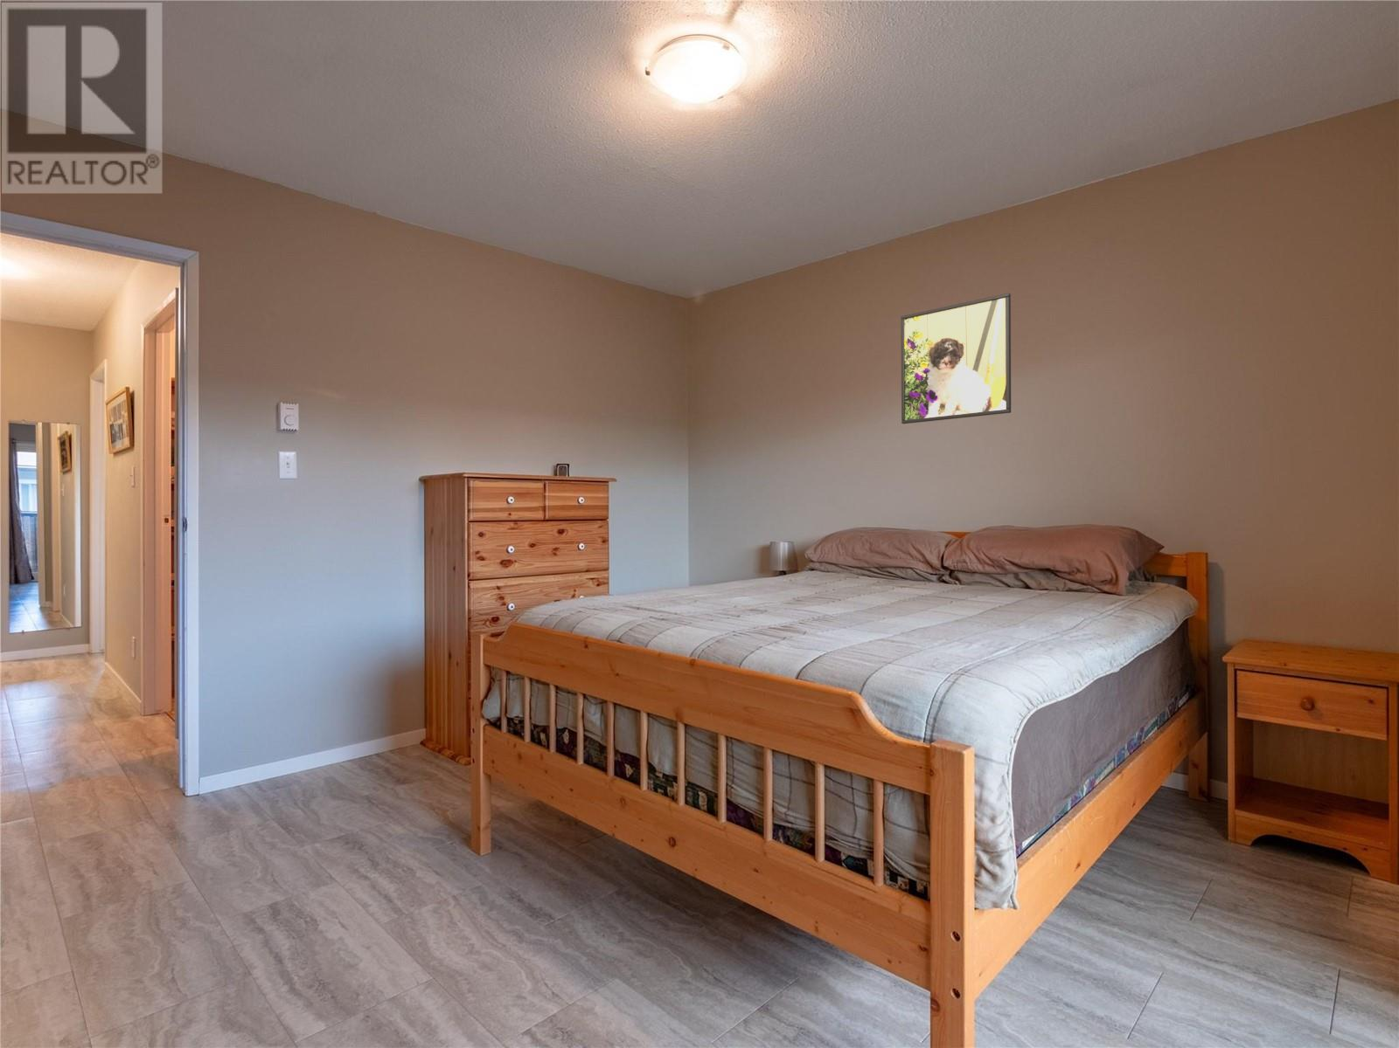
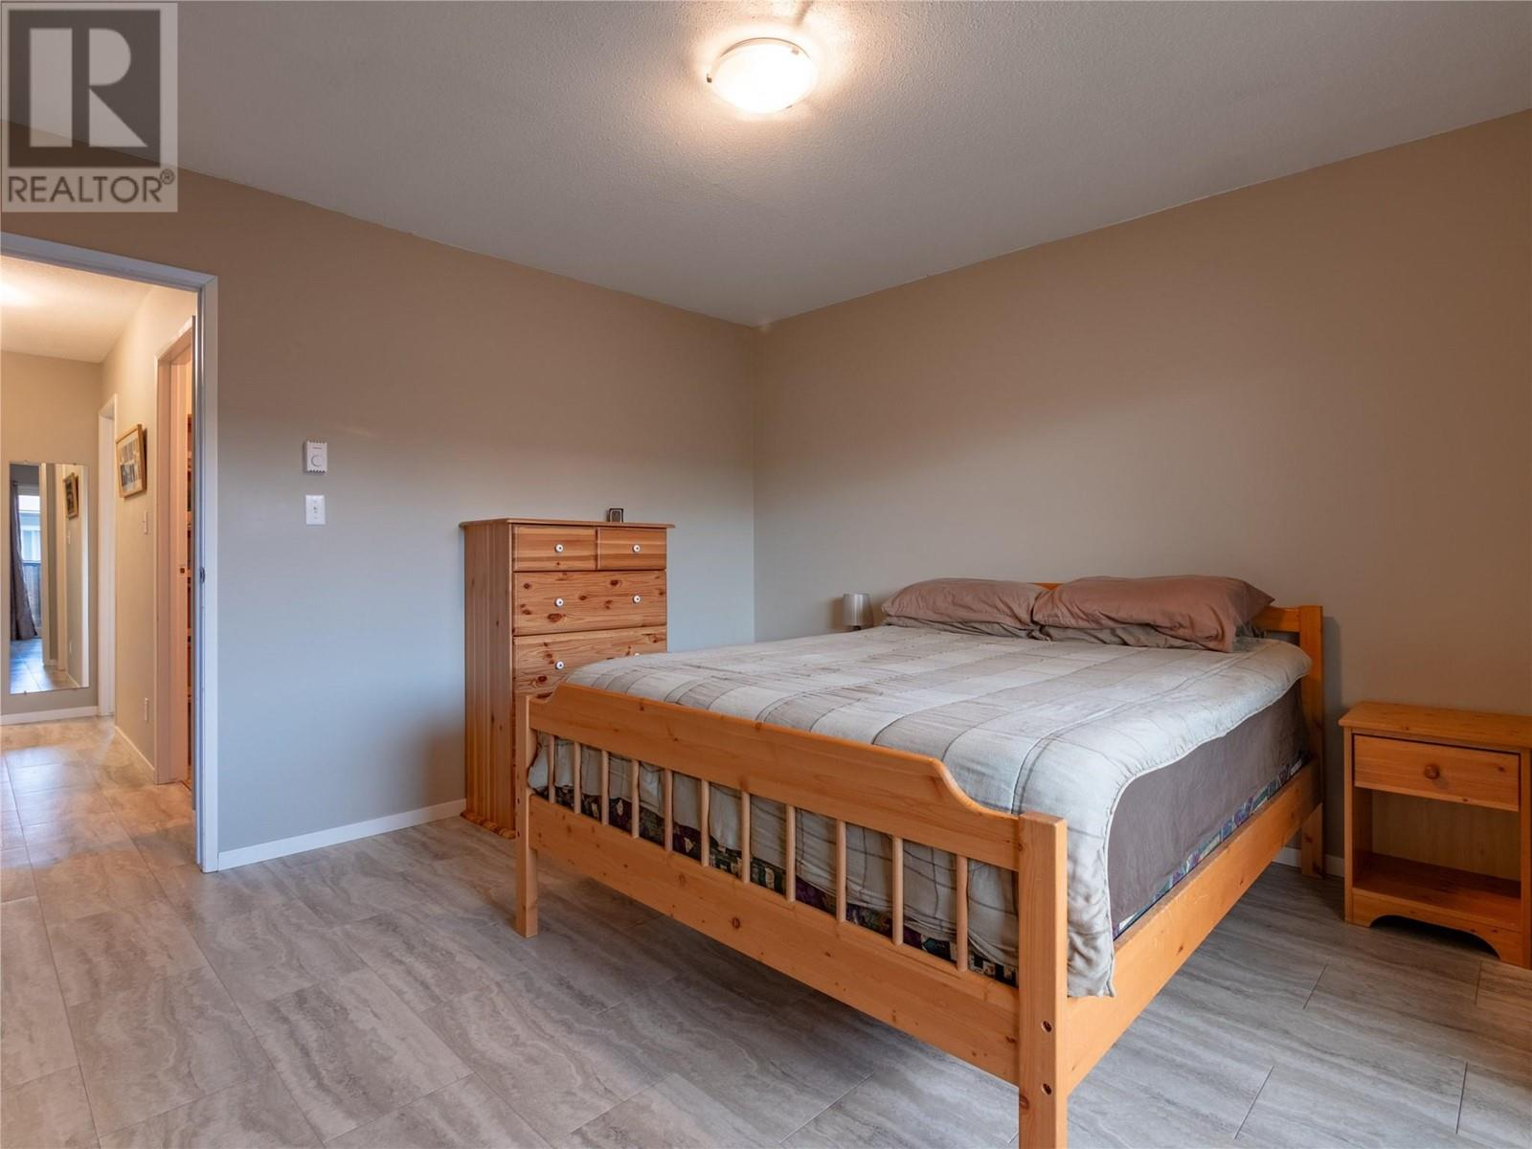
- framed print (953, 361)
